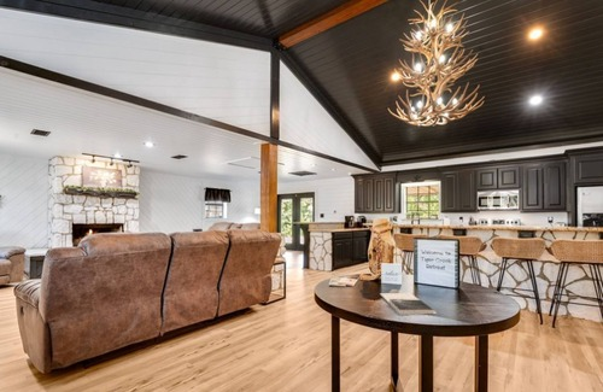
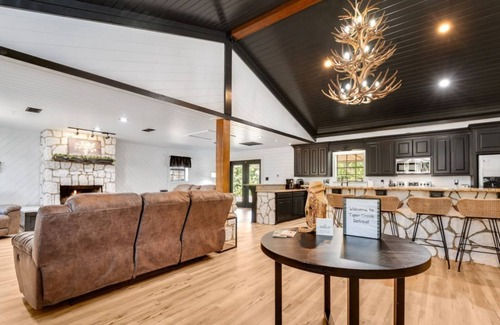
- book (405, 300)
